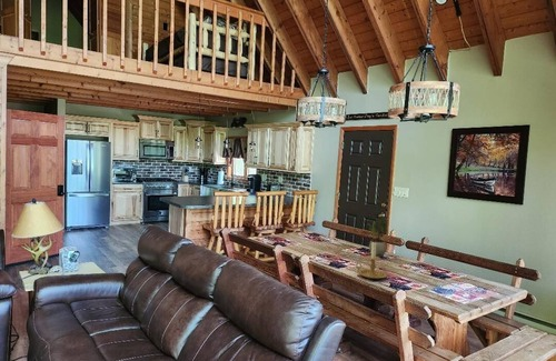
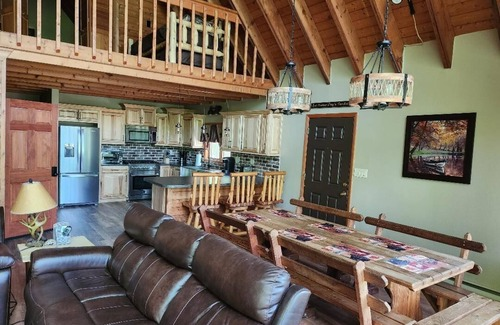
- potted plant (376, 233)
- candle holder (373, 259)
